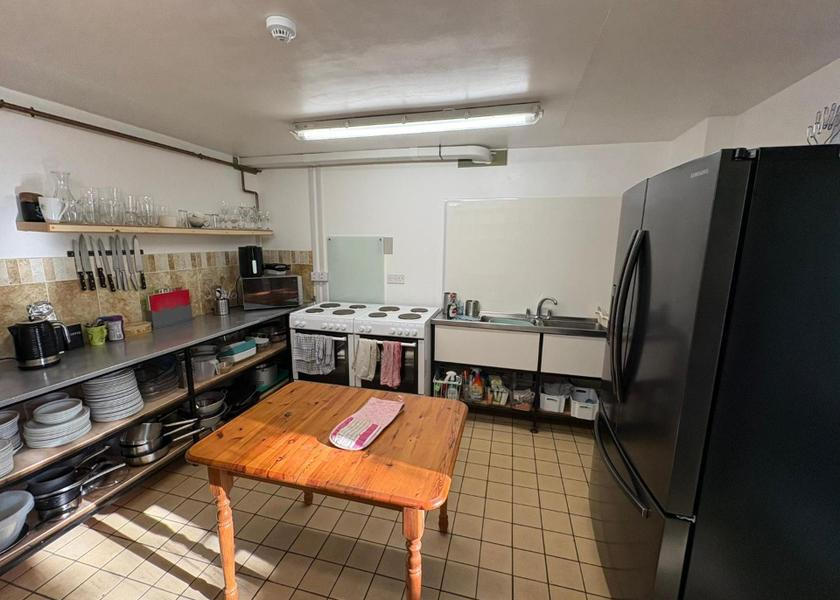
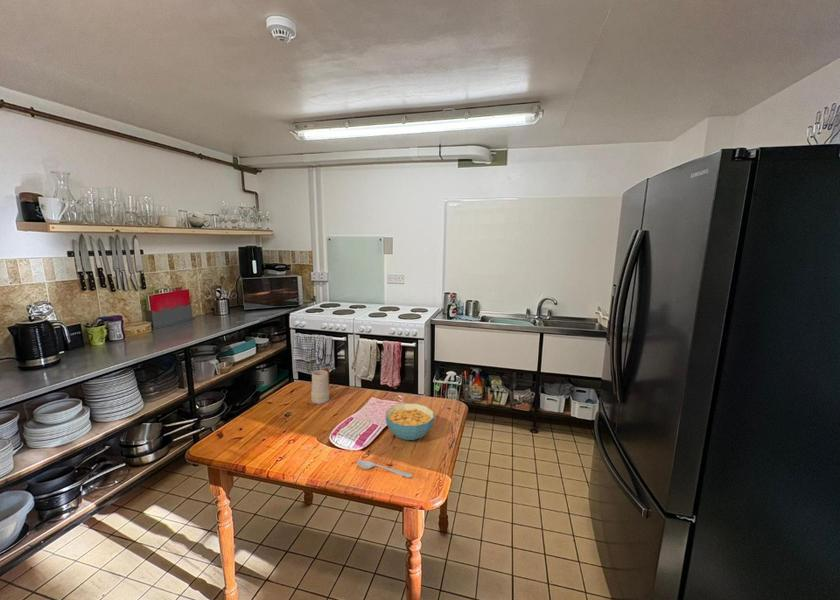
+ cereal bowl (409, 425)
+ spoon (384, 468)
+ mug (322, 384)
